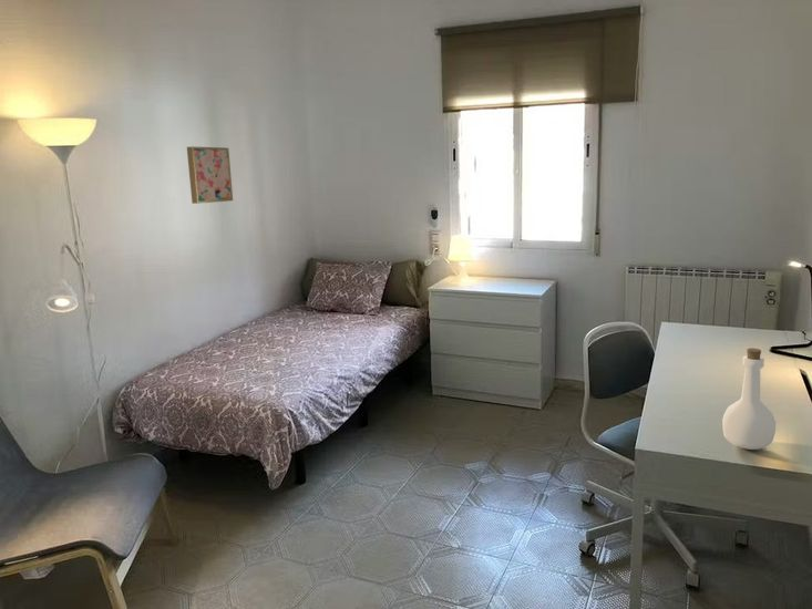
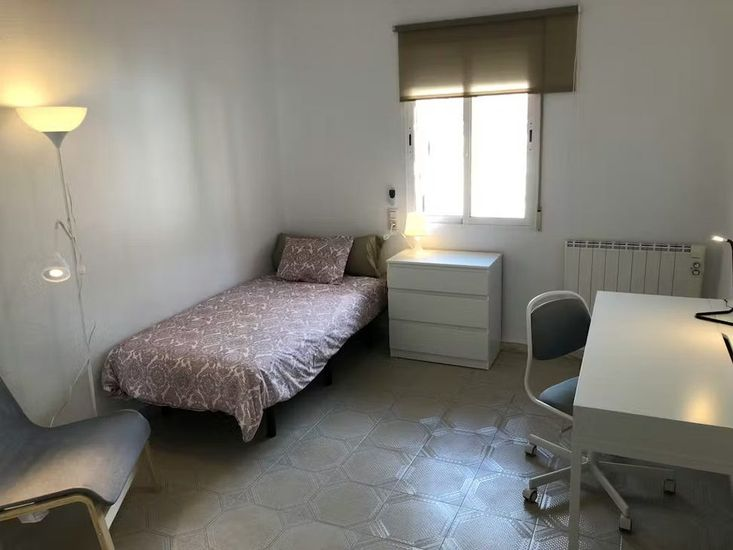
- wall art (210, 175)
- bottle (750, 399)
